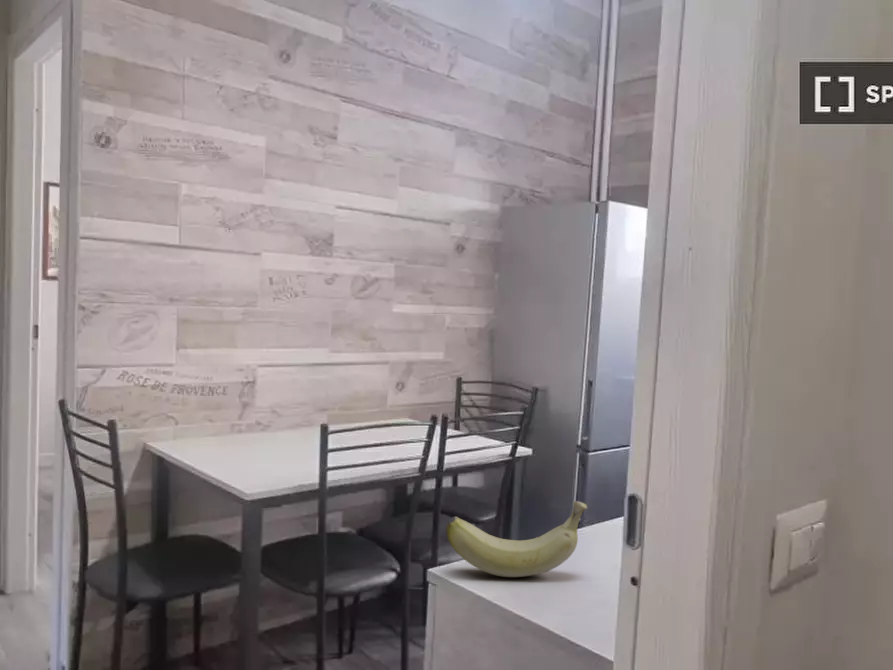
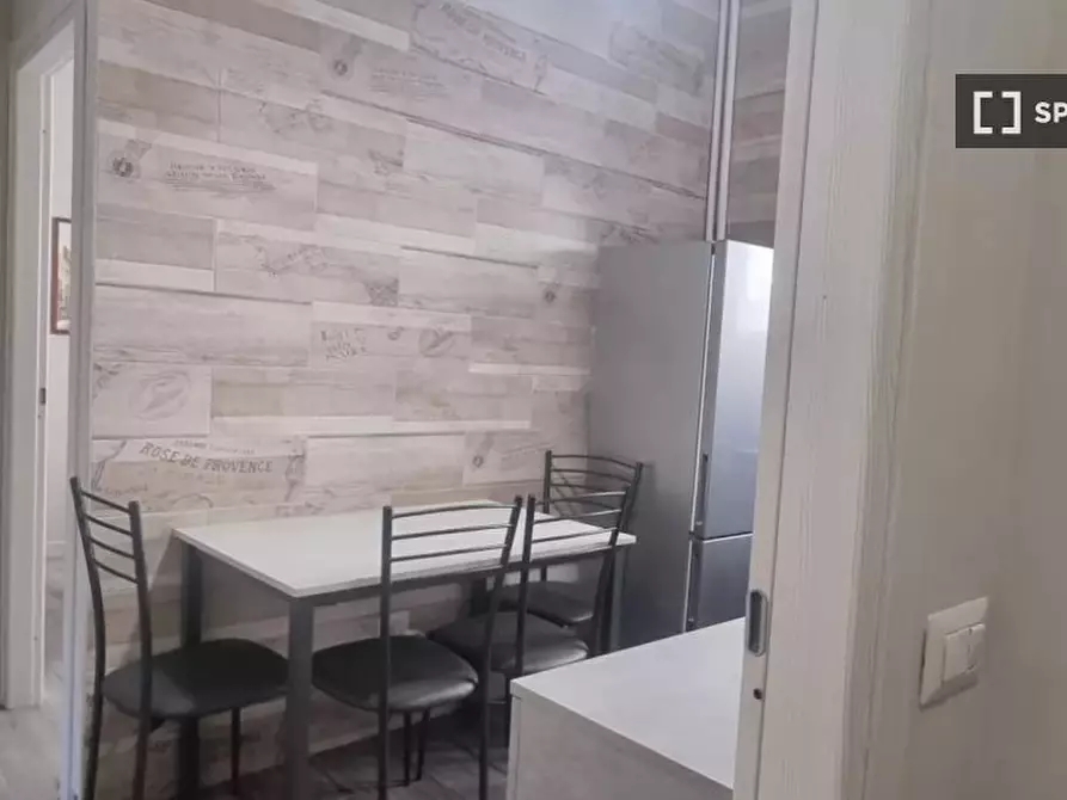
- banana (515, 540)
